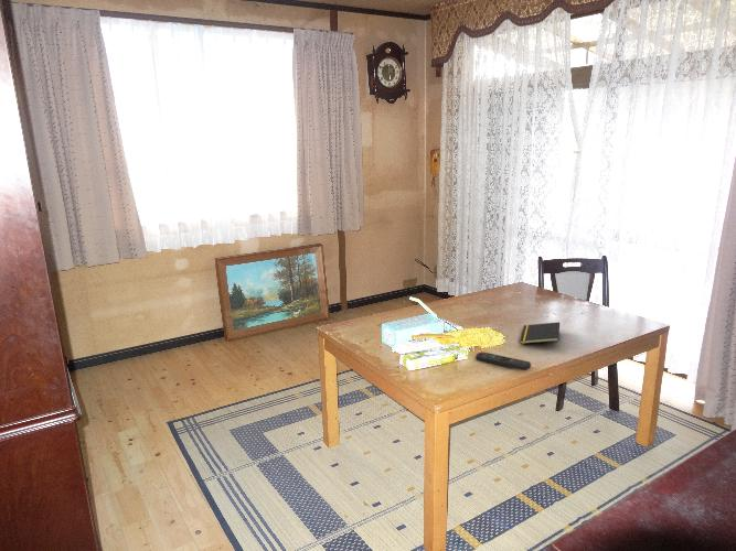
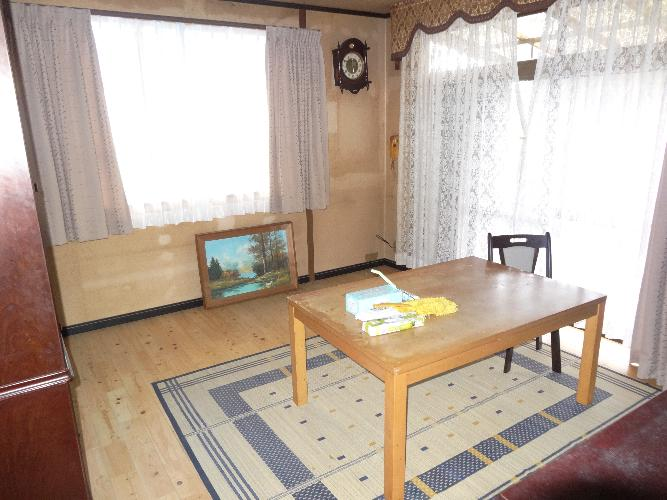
- notepad (540, 332)
- remote control (502, 360)
